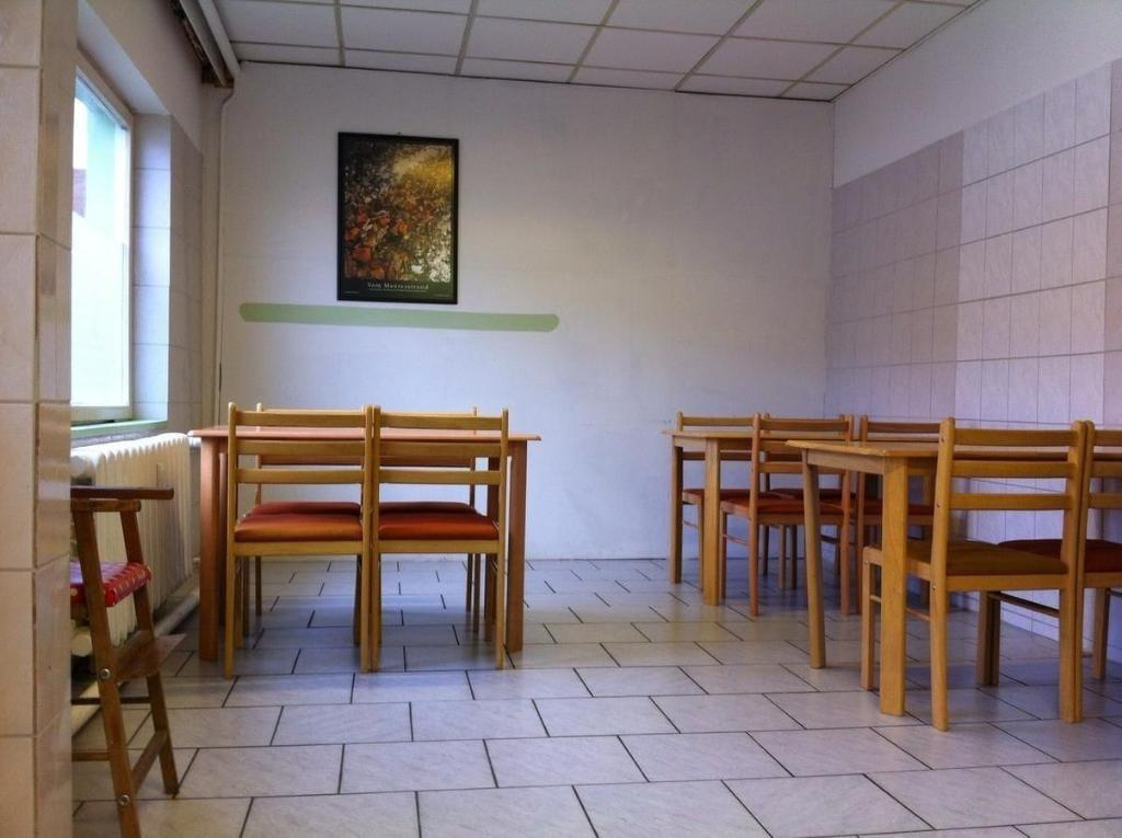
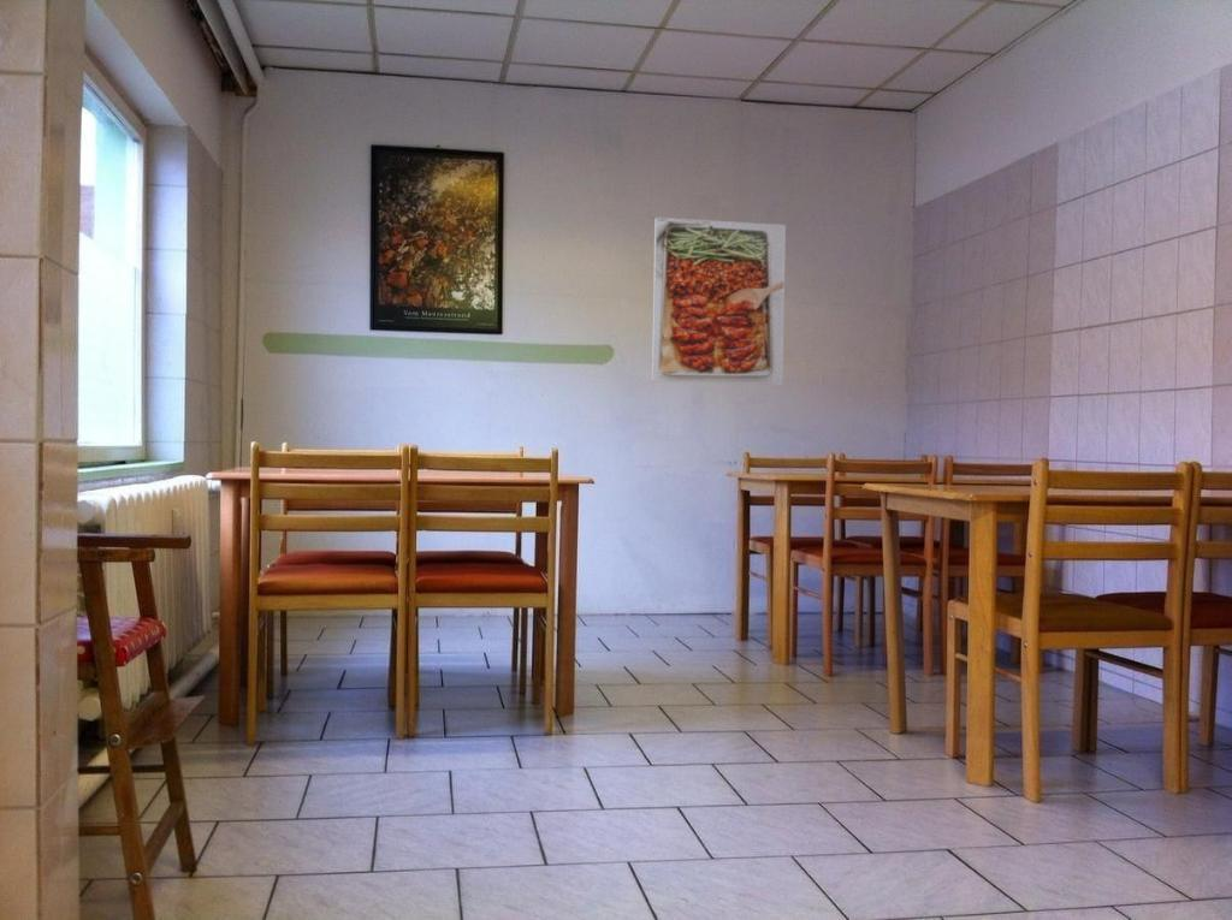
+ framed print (718, 302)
